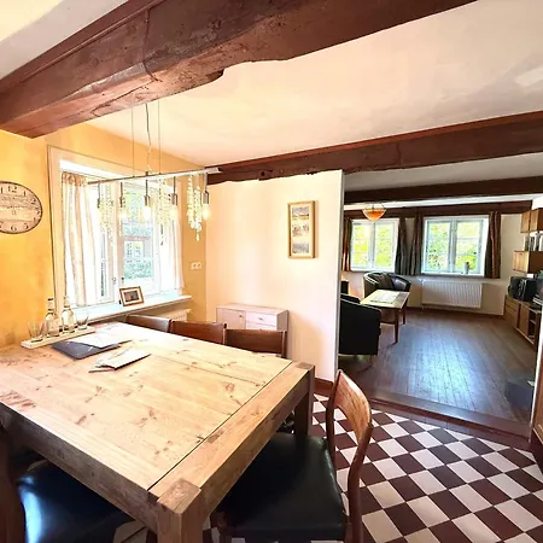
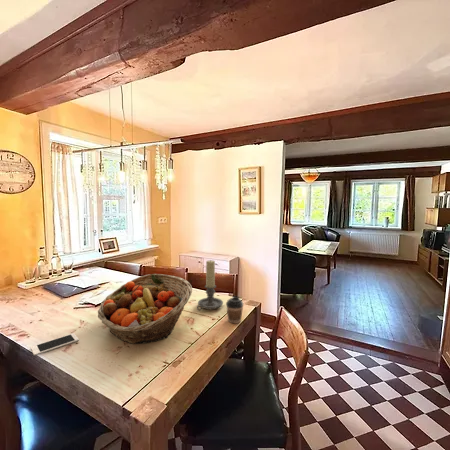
+ cell phone (55, 343)
+ fruit basket (146, 304)
+ coffee cup (234, 309)
+ candle holder (208, 283)
